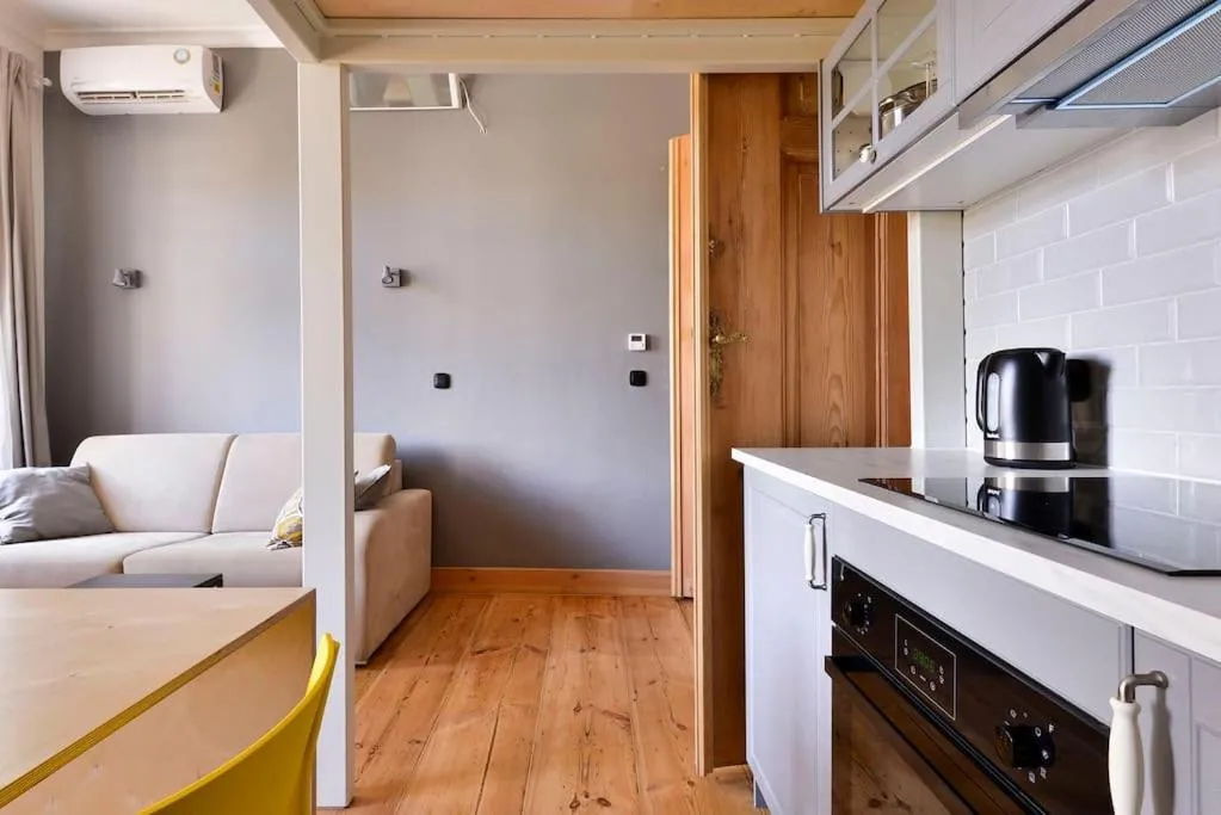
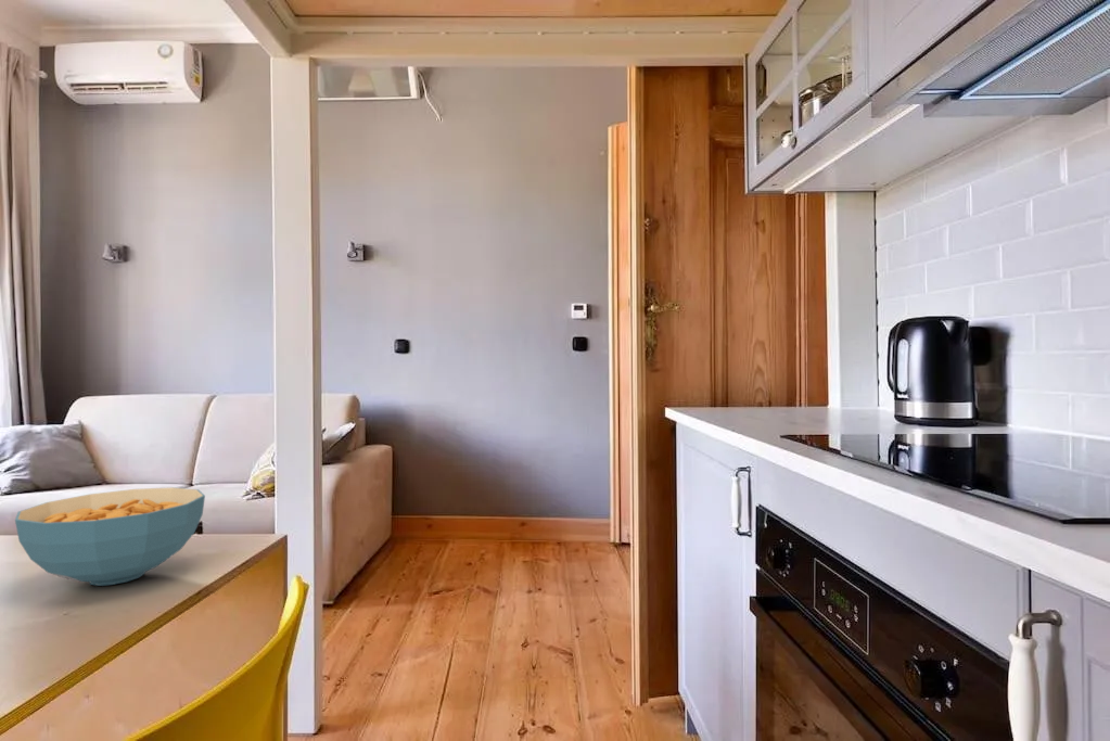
+ cereal bowl (116, 539)
